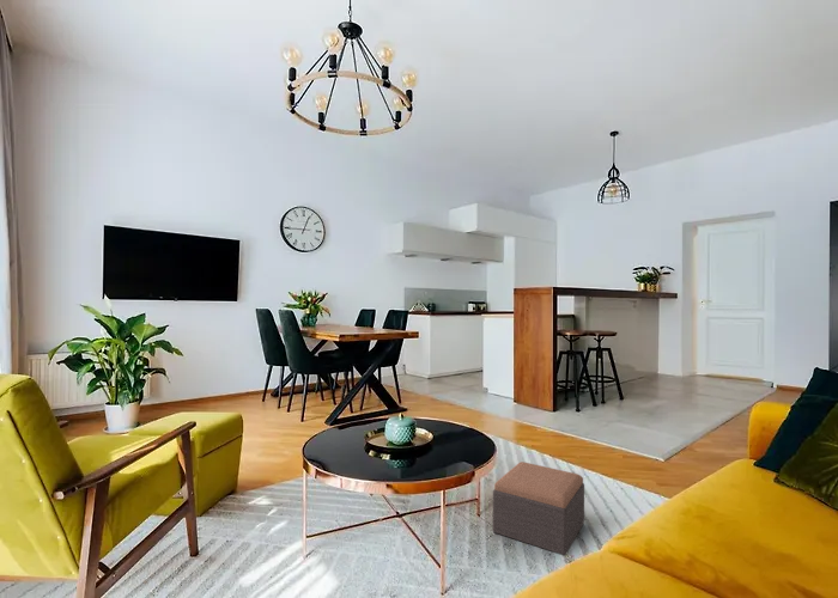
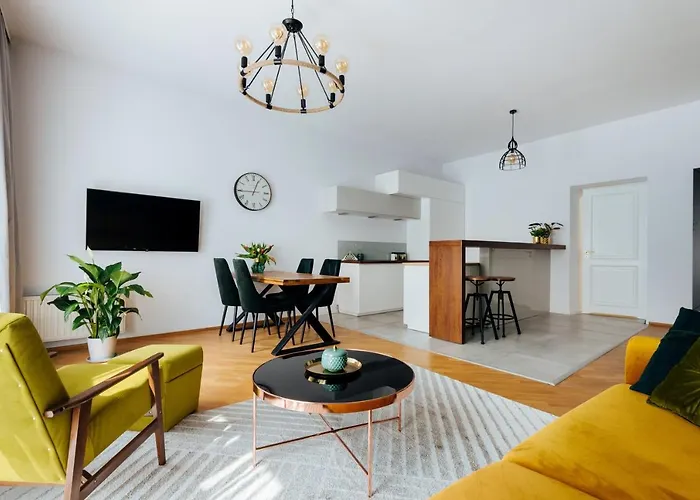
- footstool (539, 501)
